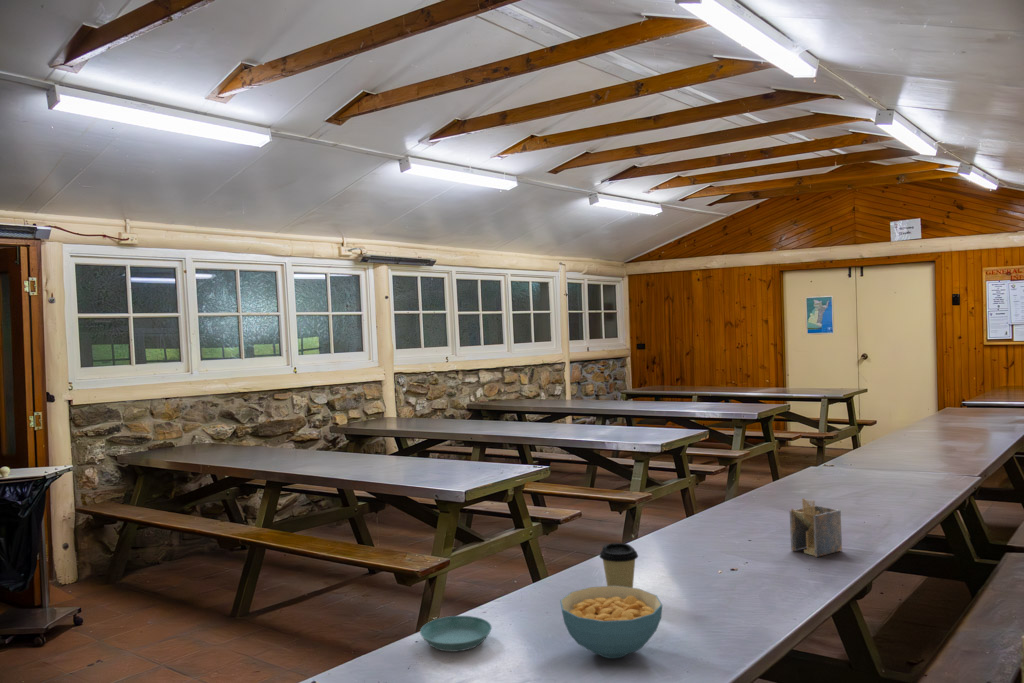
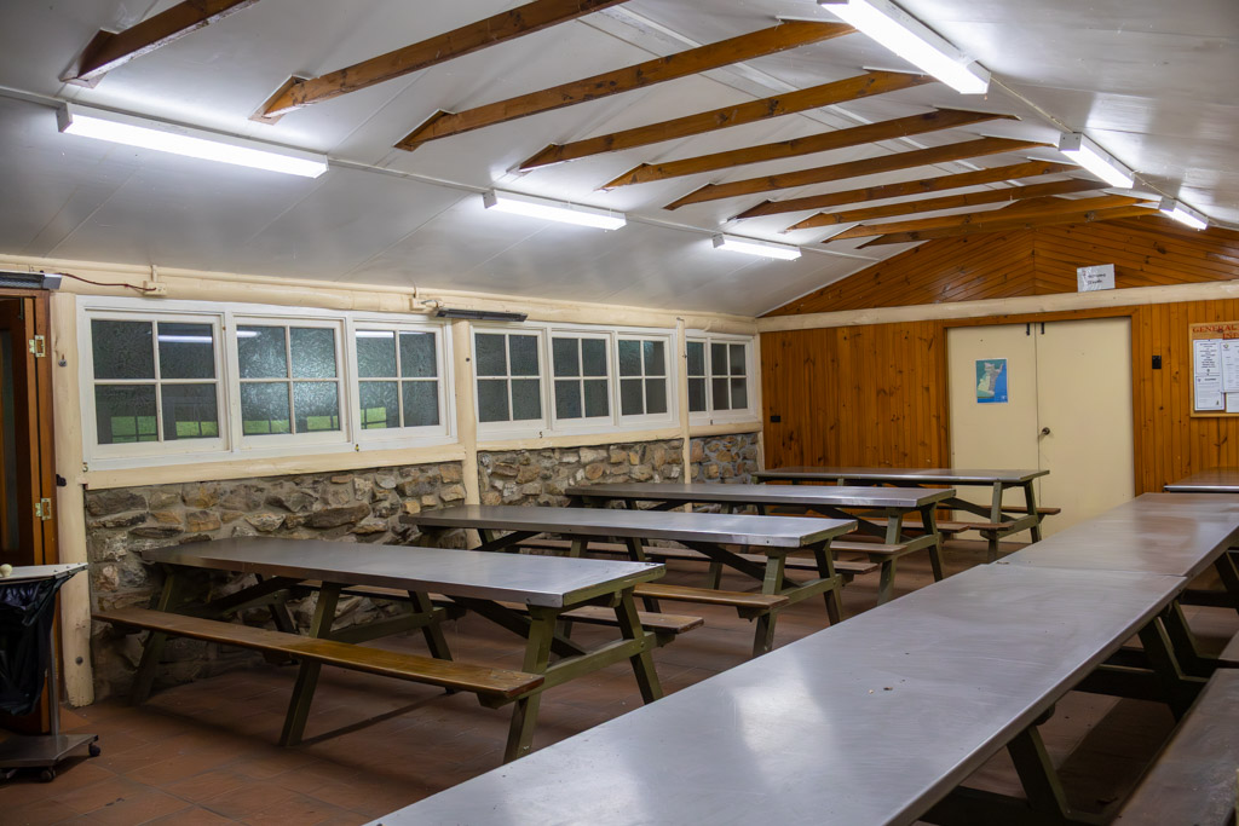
- cereal bowl (611, 627)
- coffee cup (619, 572)
- napkin holder (815, 523)
- saucer (456, 634)
